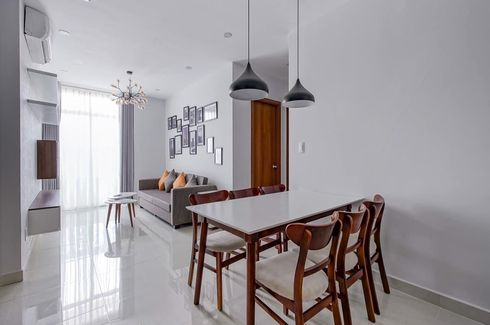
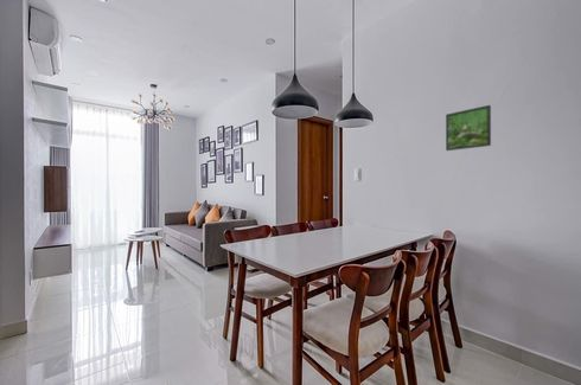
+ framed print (467, 129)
